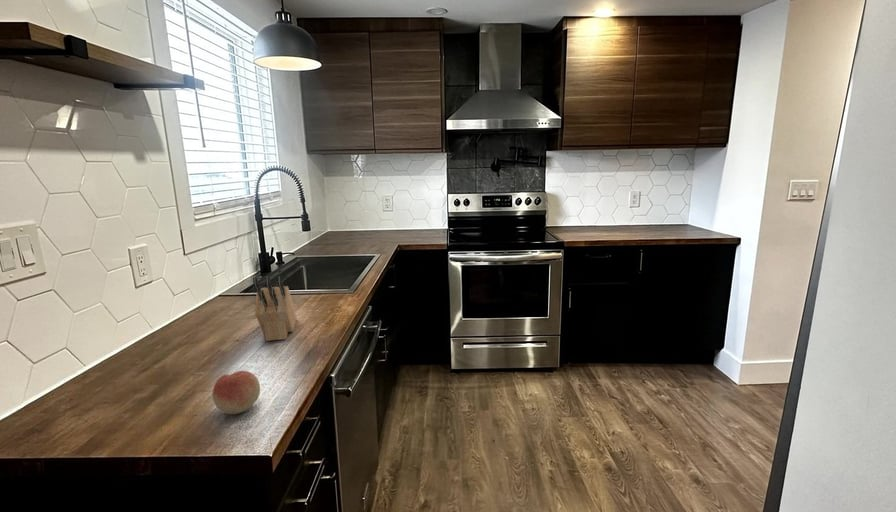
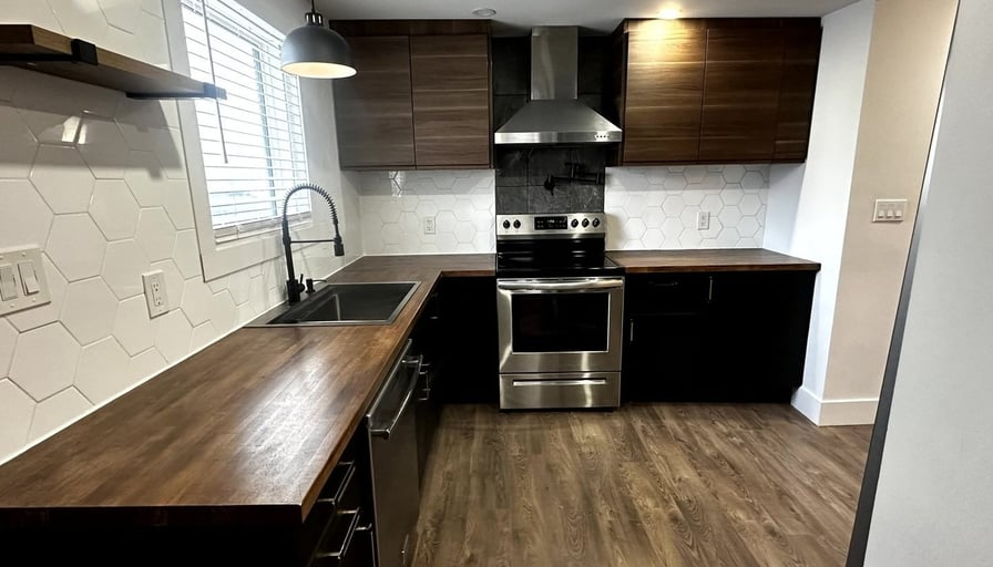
- fruit (236, 391)
- knife block (275, 301)
